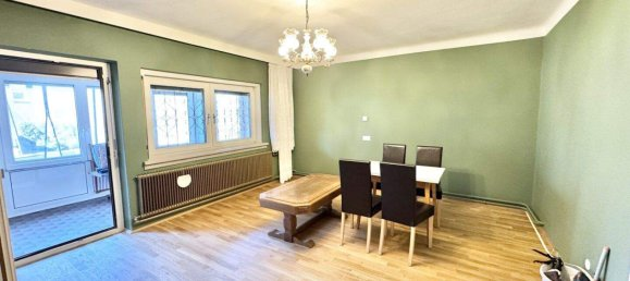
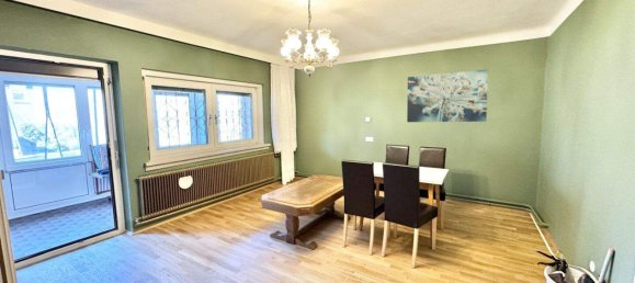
+ wall art (444, 98)
